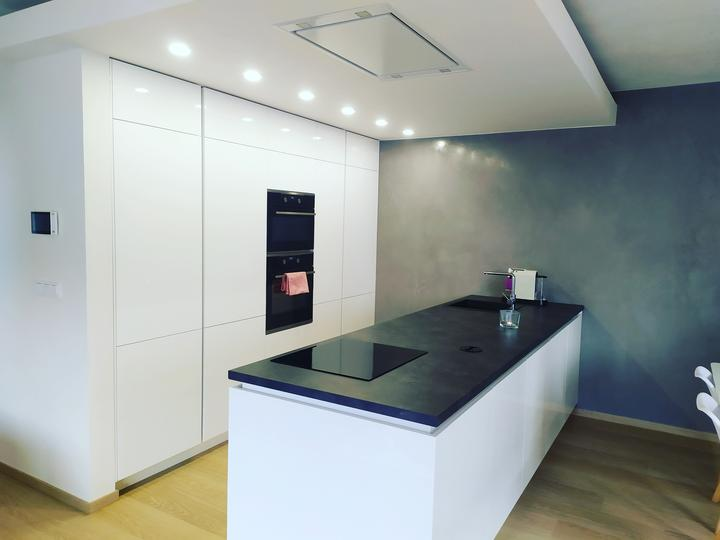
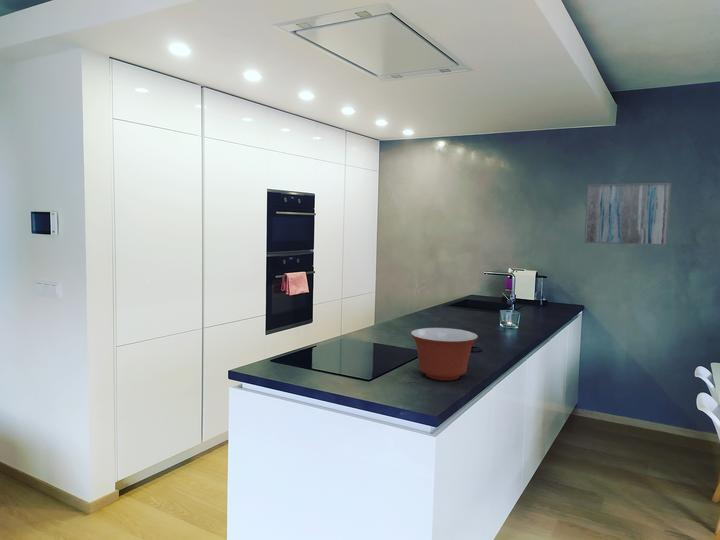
+ mixing bowl (443, 354)
+ wall art (626, 214)
